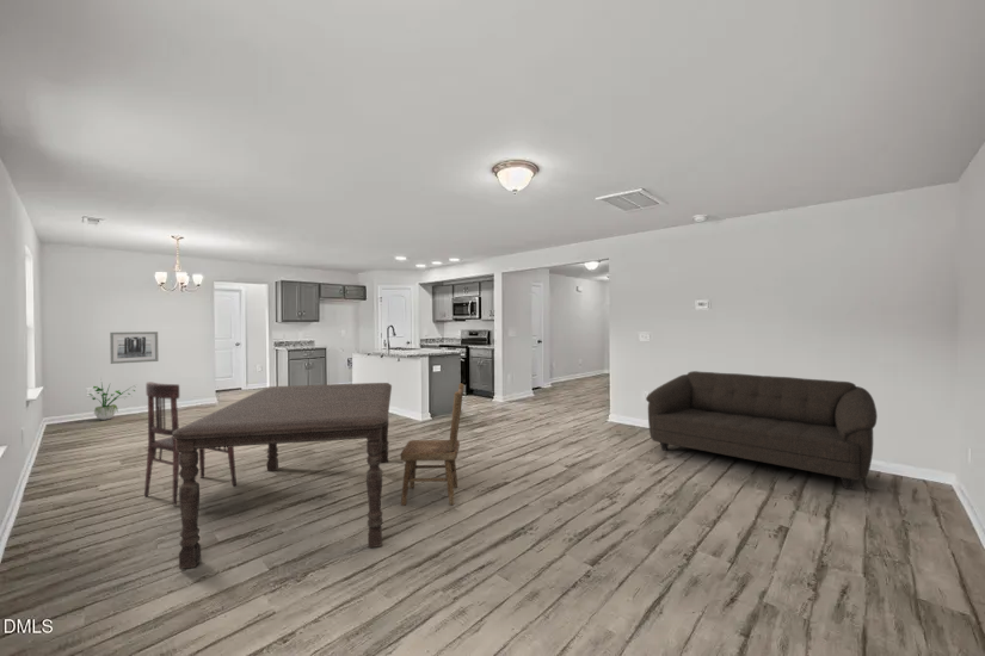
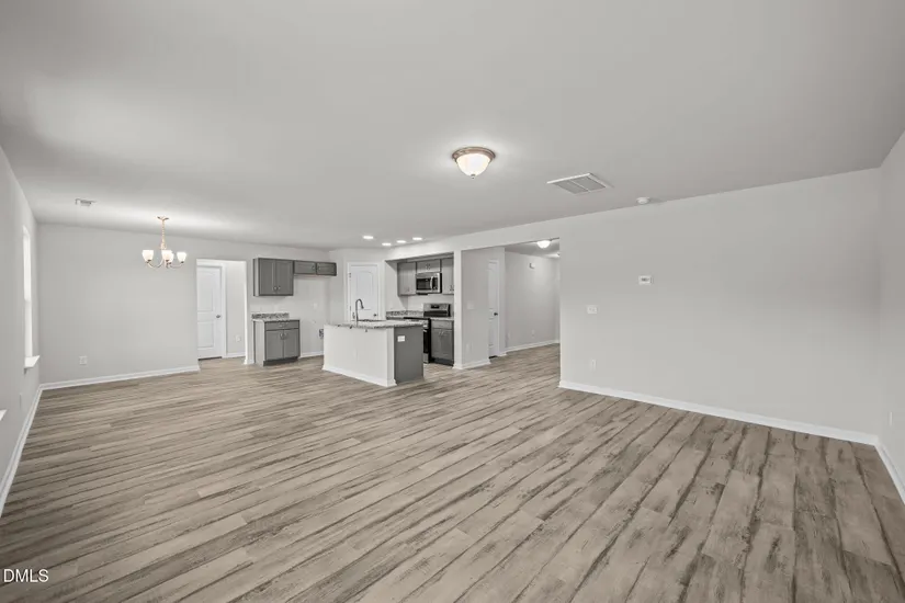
- potted plant (113, 398)
- wall art (135, 347)
- dining chair (178, 428)
- sofa (752, 419)
- dining table (313, 440)
- dining chair (433, 441)
